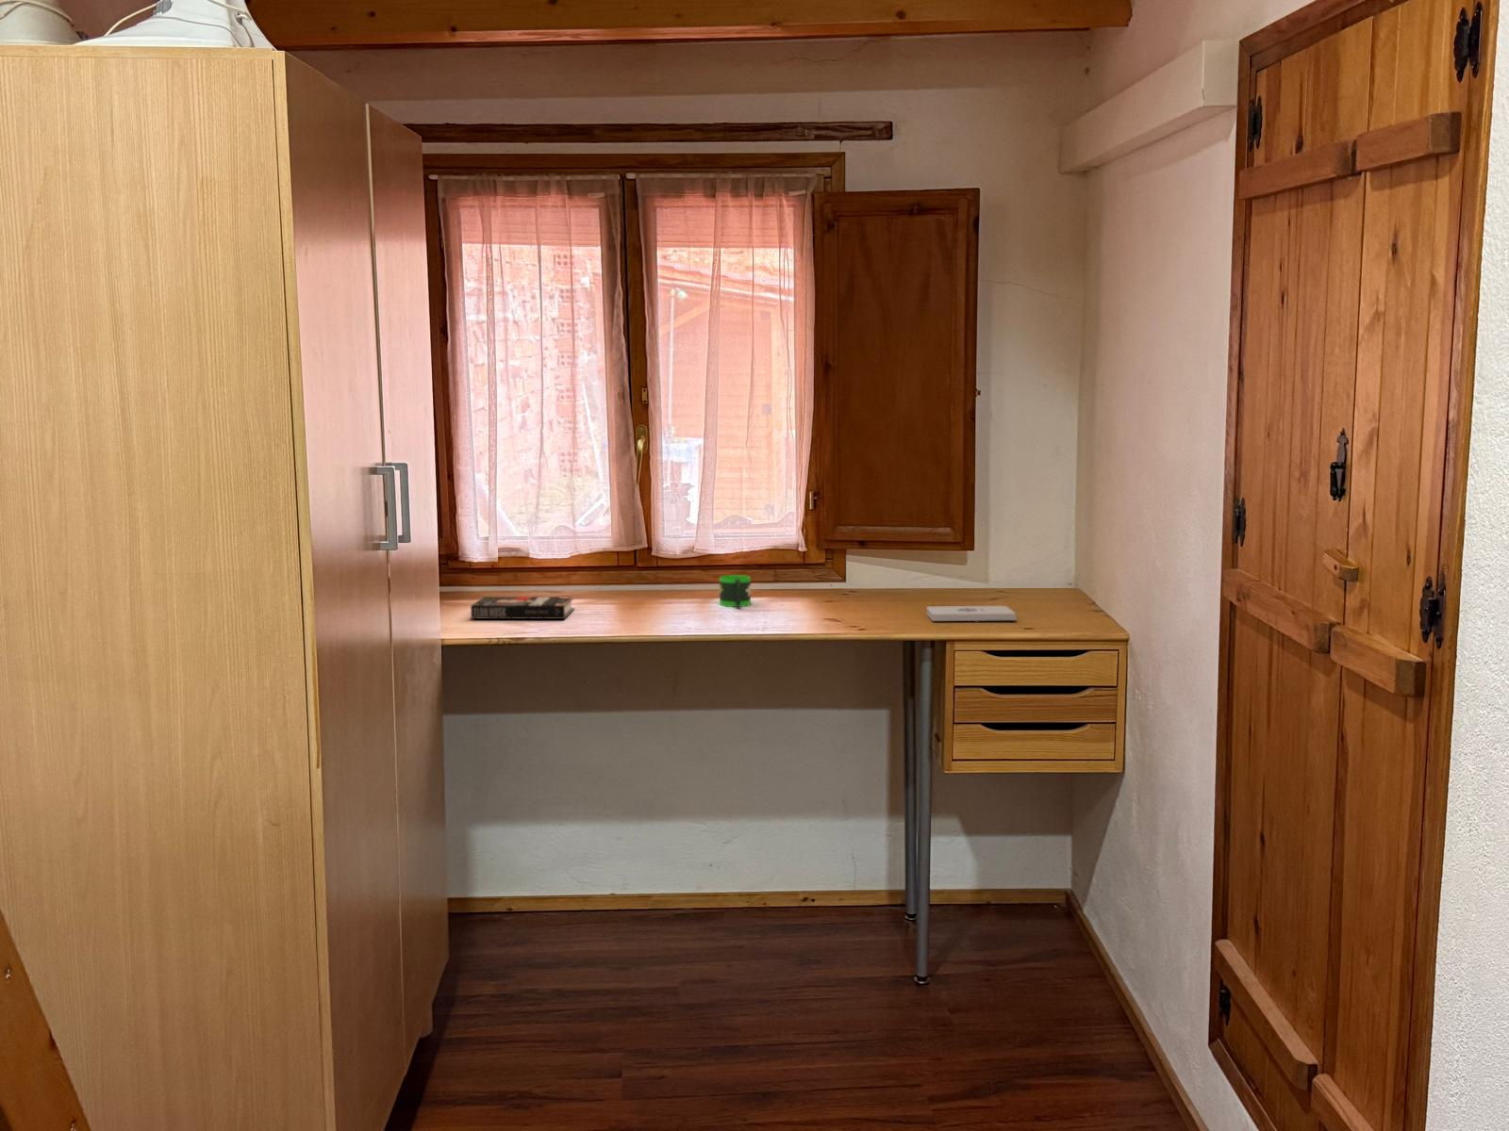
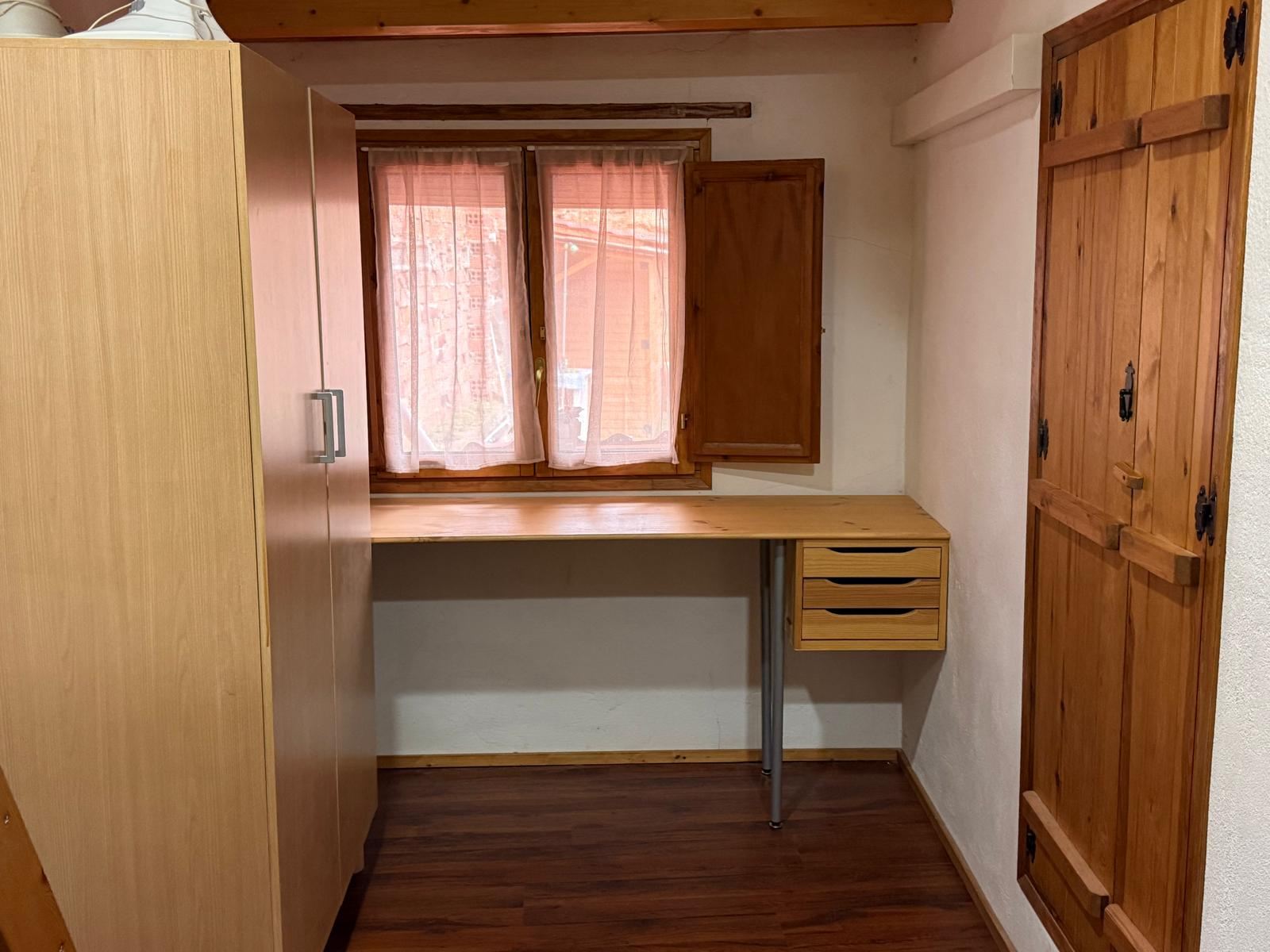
- notepad (970, 613)
- book (524, 607)
- mug (735, 590)
